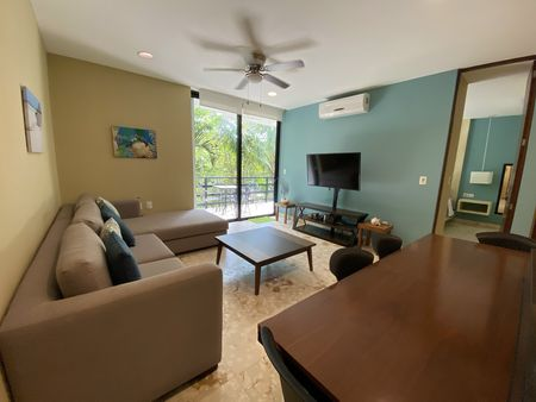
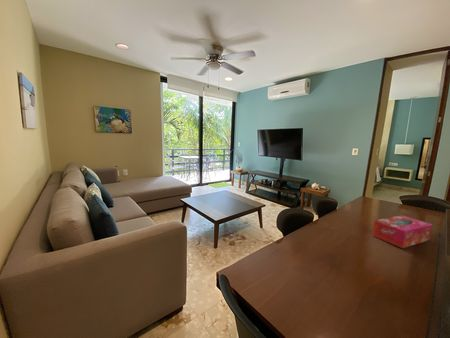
+ tissue box (401, 230)
